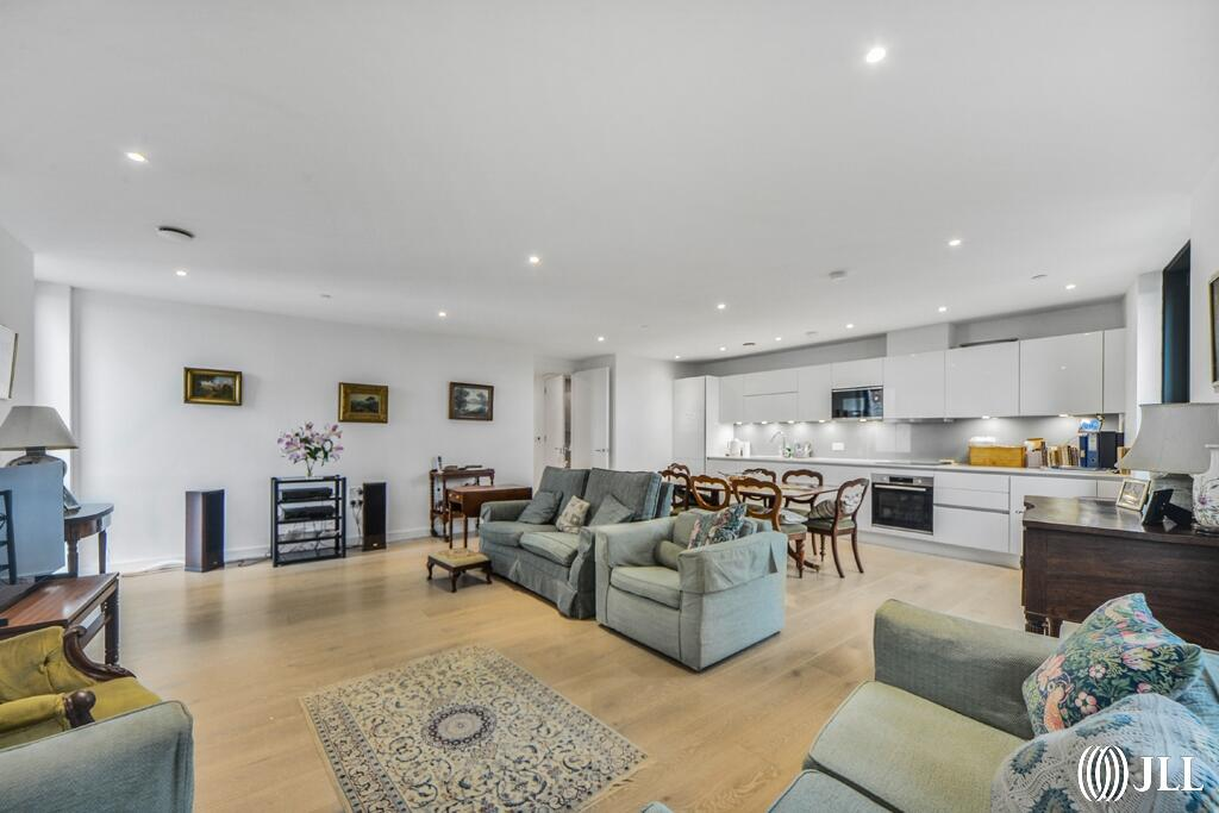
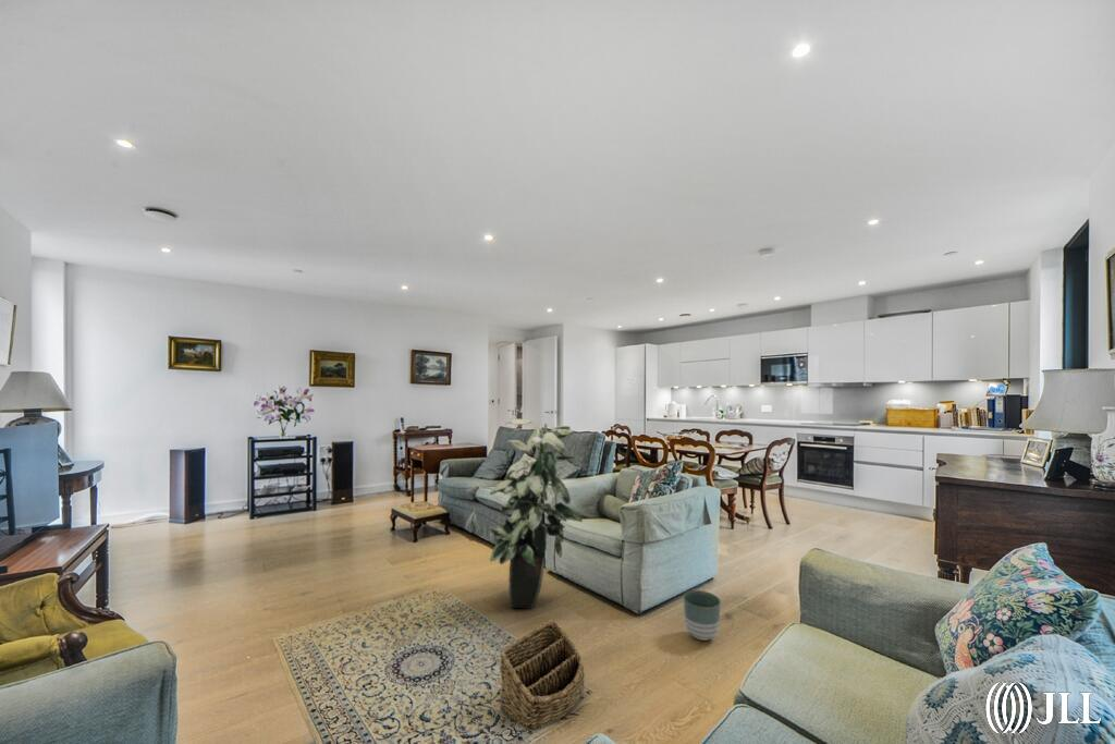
+ planter (701, 618)
+ basket (546, 672)
+ indoor plant (530, 510)
